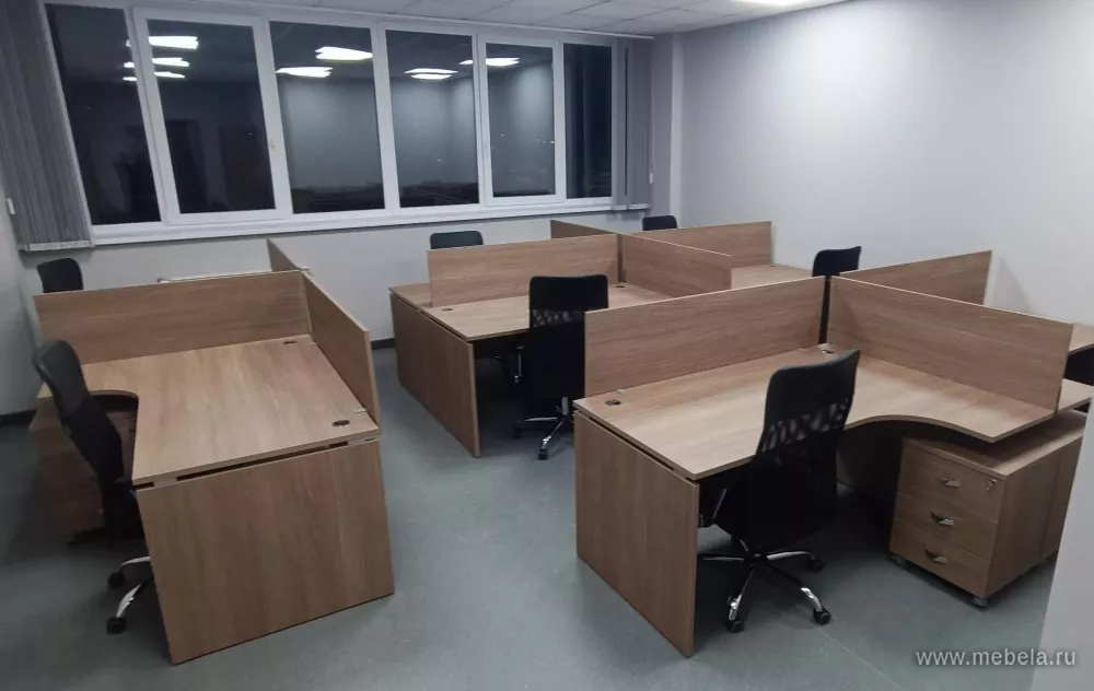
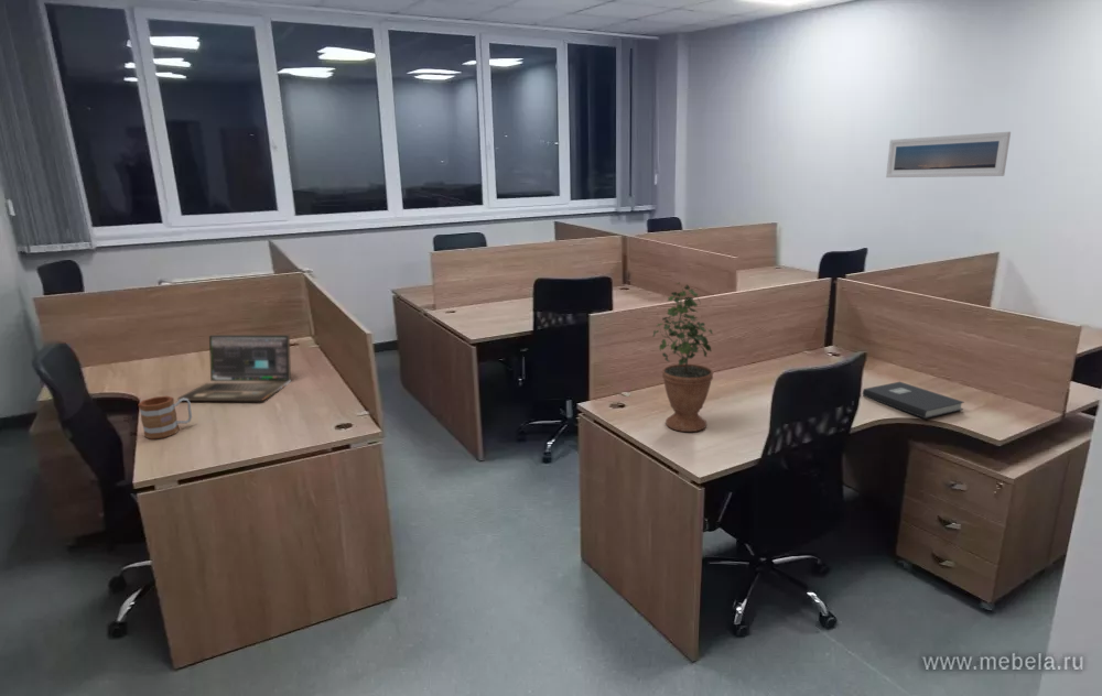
+ potted plant (680, 356)
+ laptop (236, 366)
+ book (911, 399)
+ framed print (942, 156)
+ mug (166, 415)
